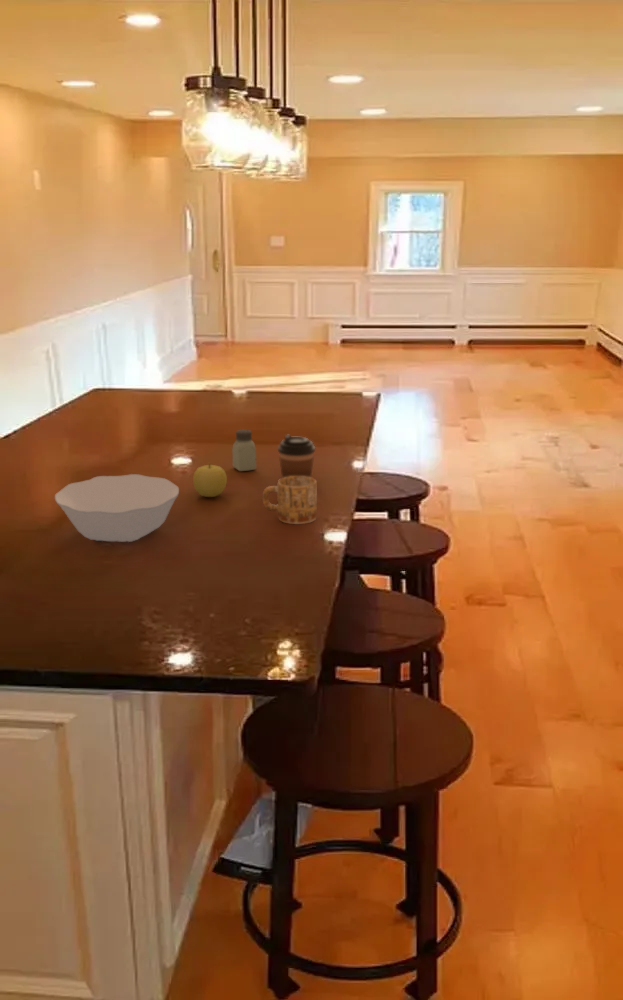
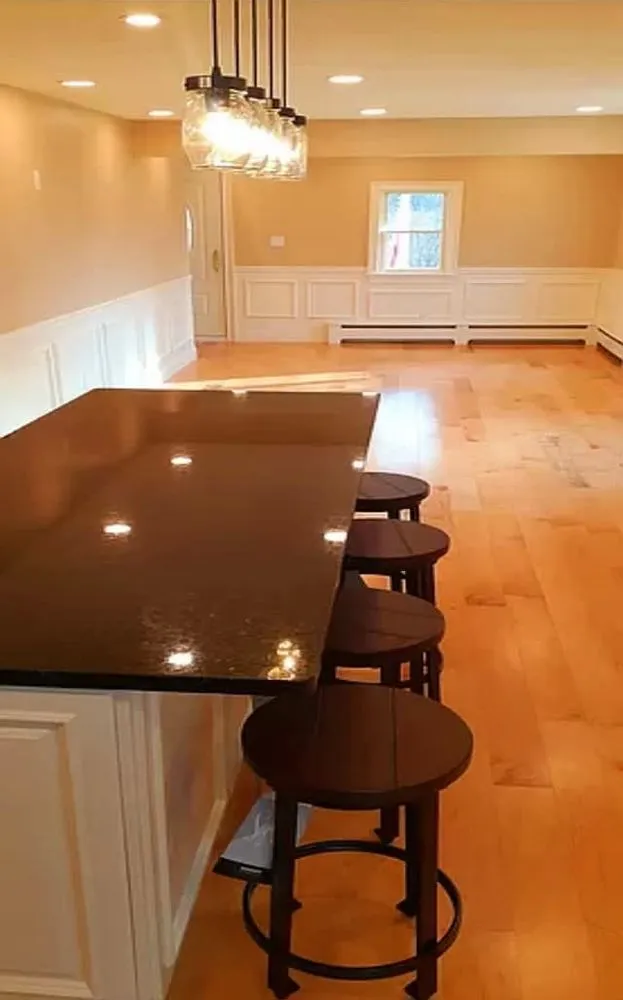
- saltshaker (244, 449)
- fruit (209, 479)
- coffee cup (296, 459)
- mug (289, 499)
- bowl (119, 511)
